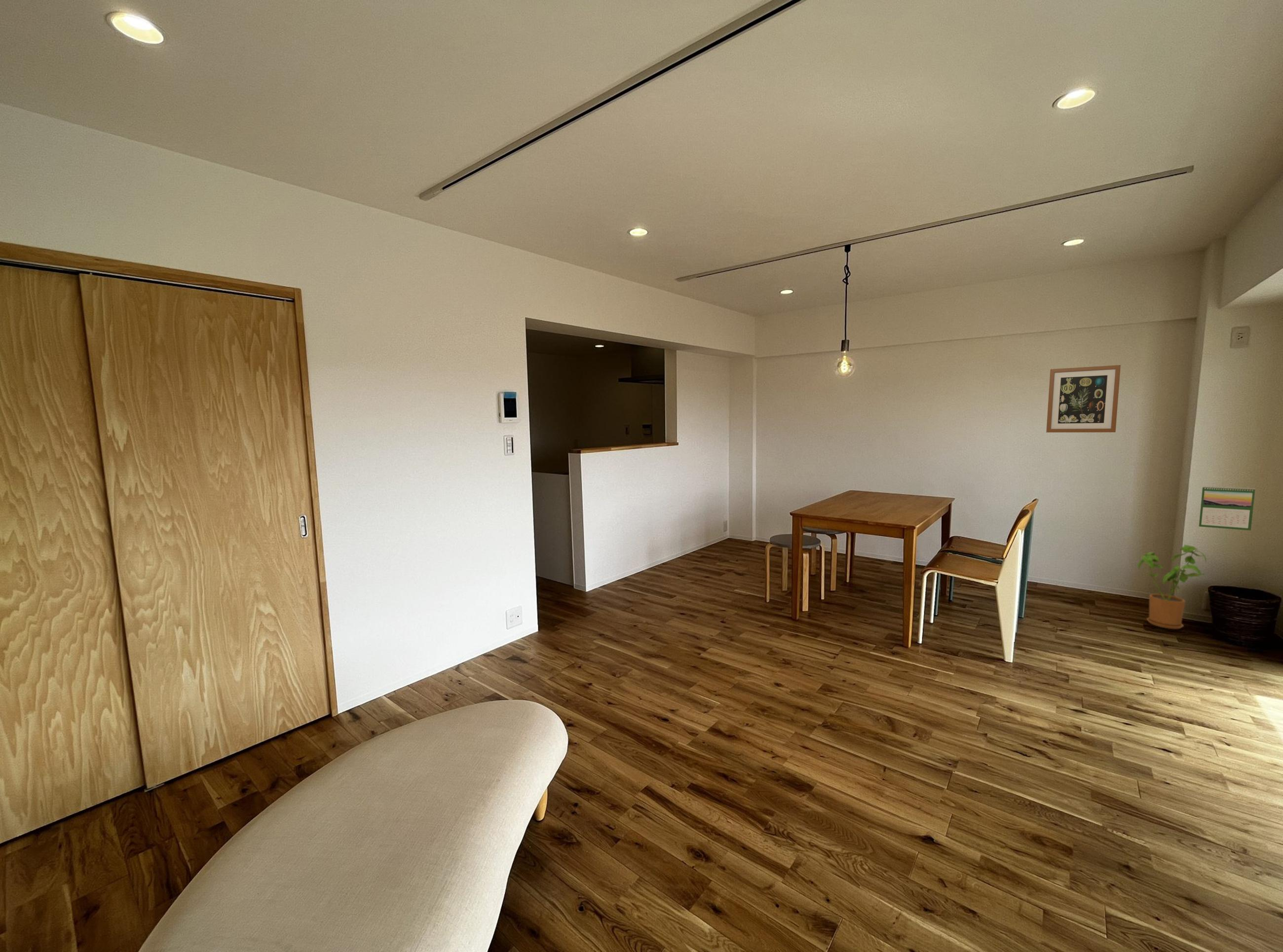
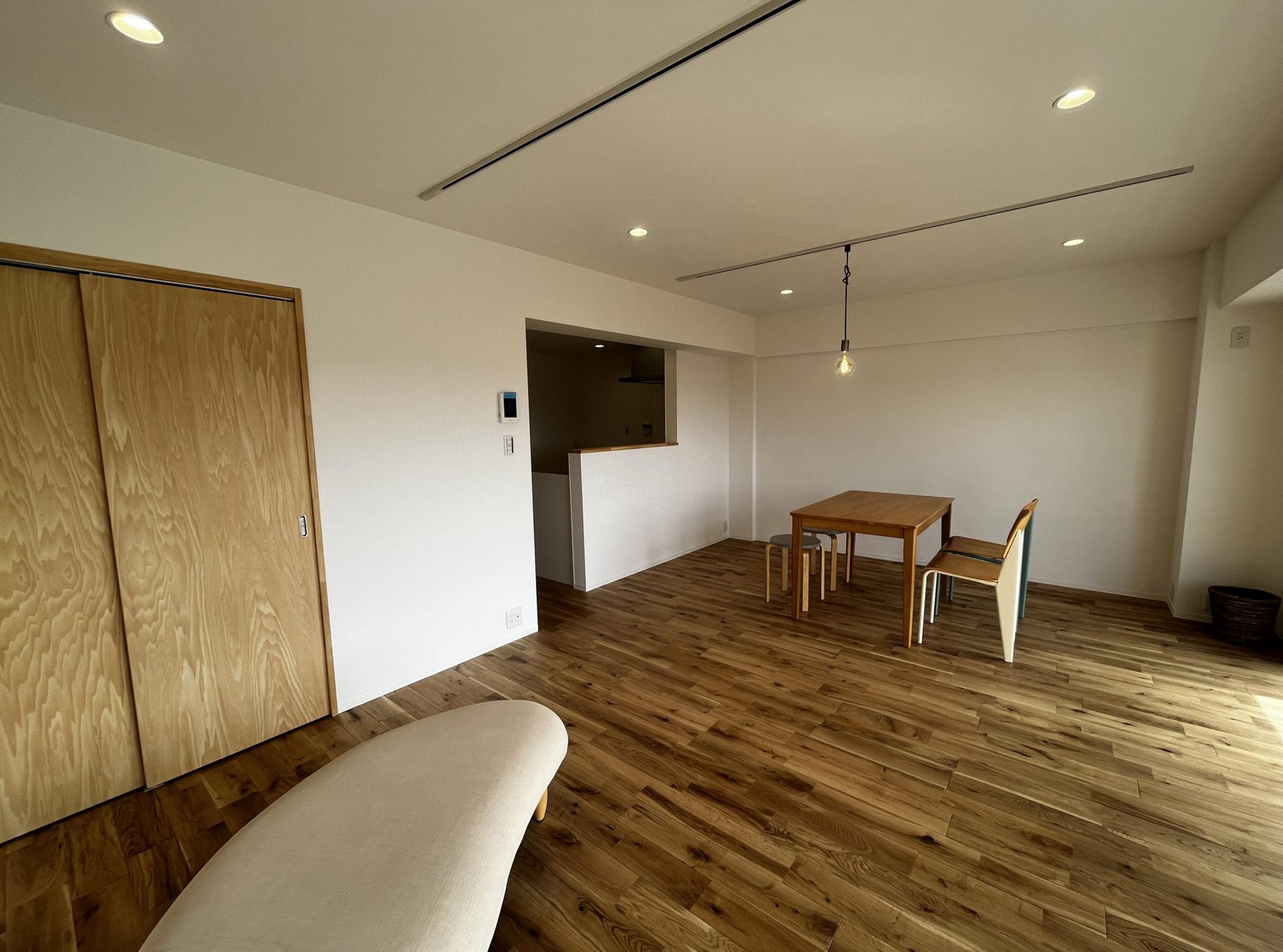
- calendar (1226, 507)
- house plant (1172, 586)
- wall art (1082, 400)
